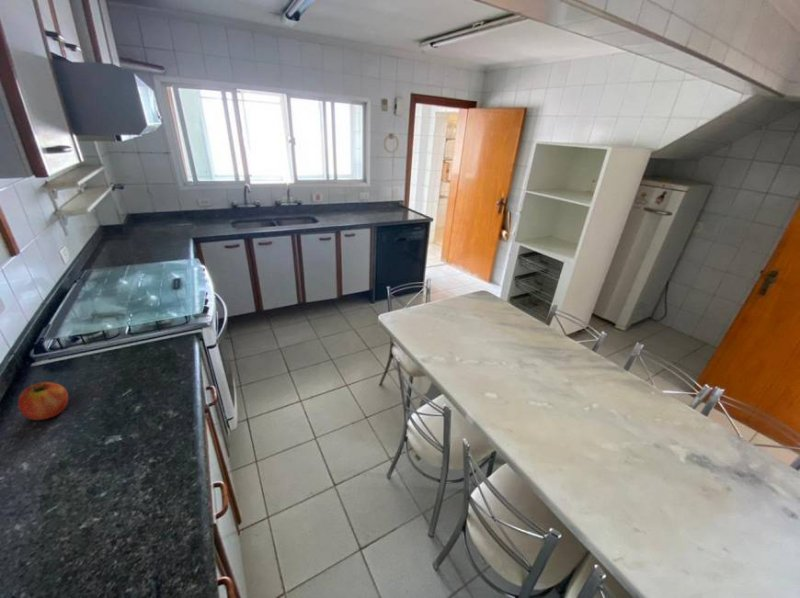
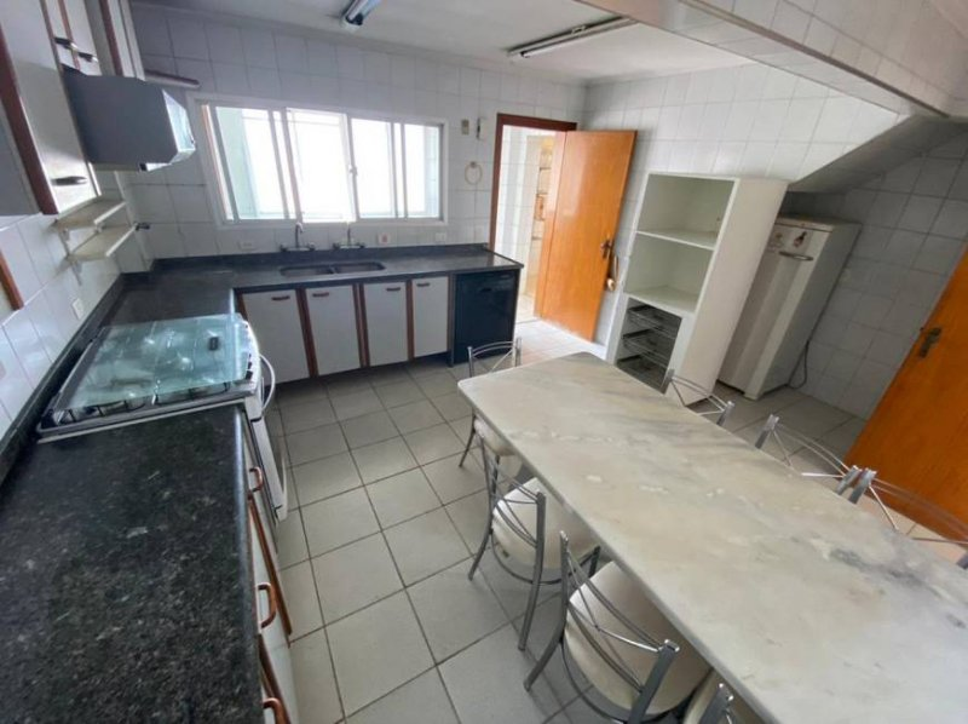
- fruit (43, 399)
